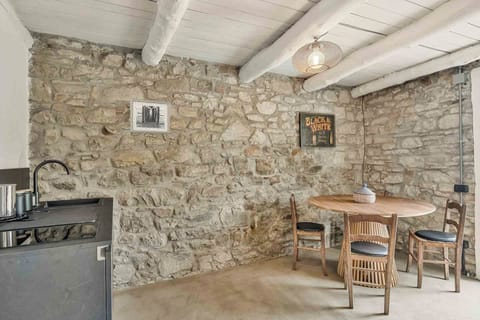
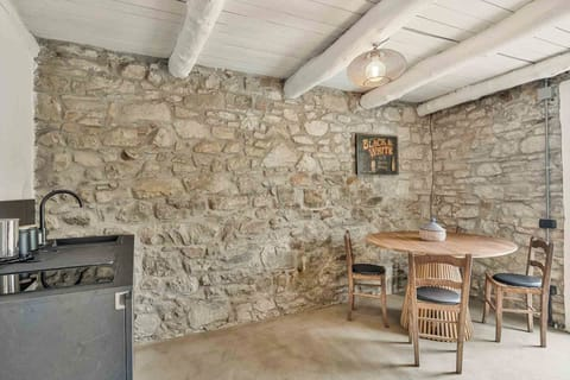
- wall art (150, 116)
